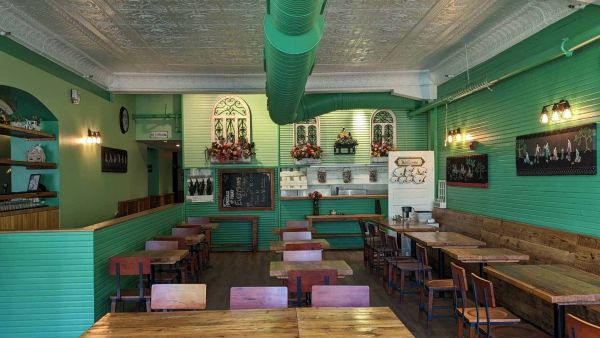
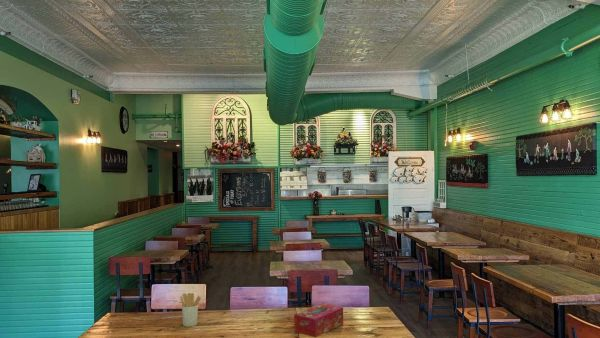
+ tissue box (319, 319)
+ utensil holder (189, 308)
